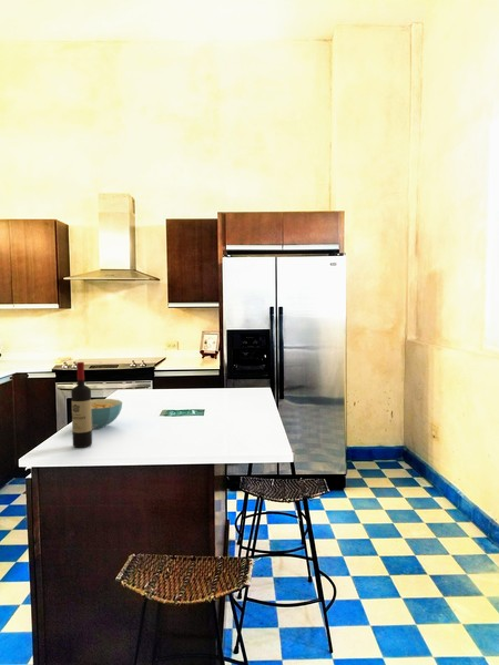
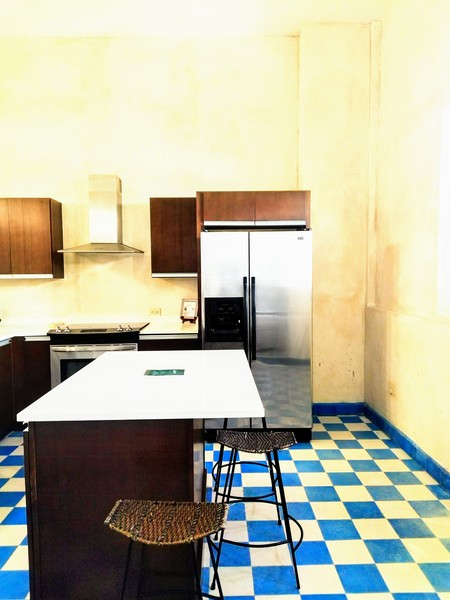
- wine bottle (81, 403)
- cereal bowl (98, 415)
